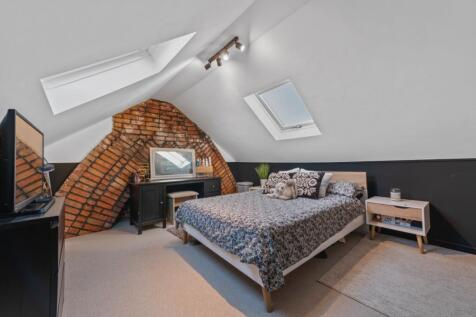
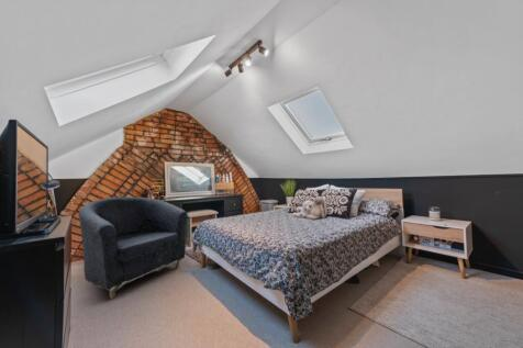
+ armchair (138, 236)
